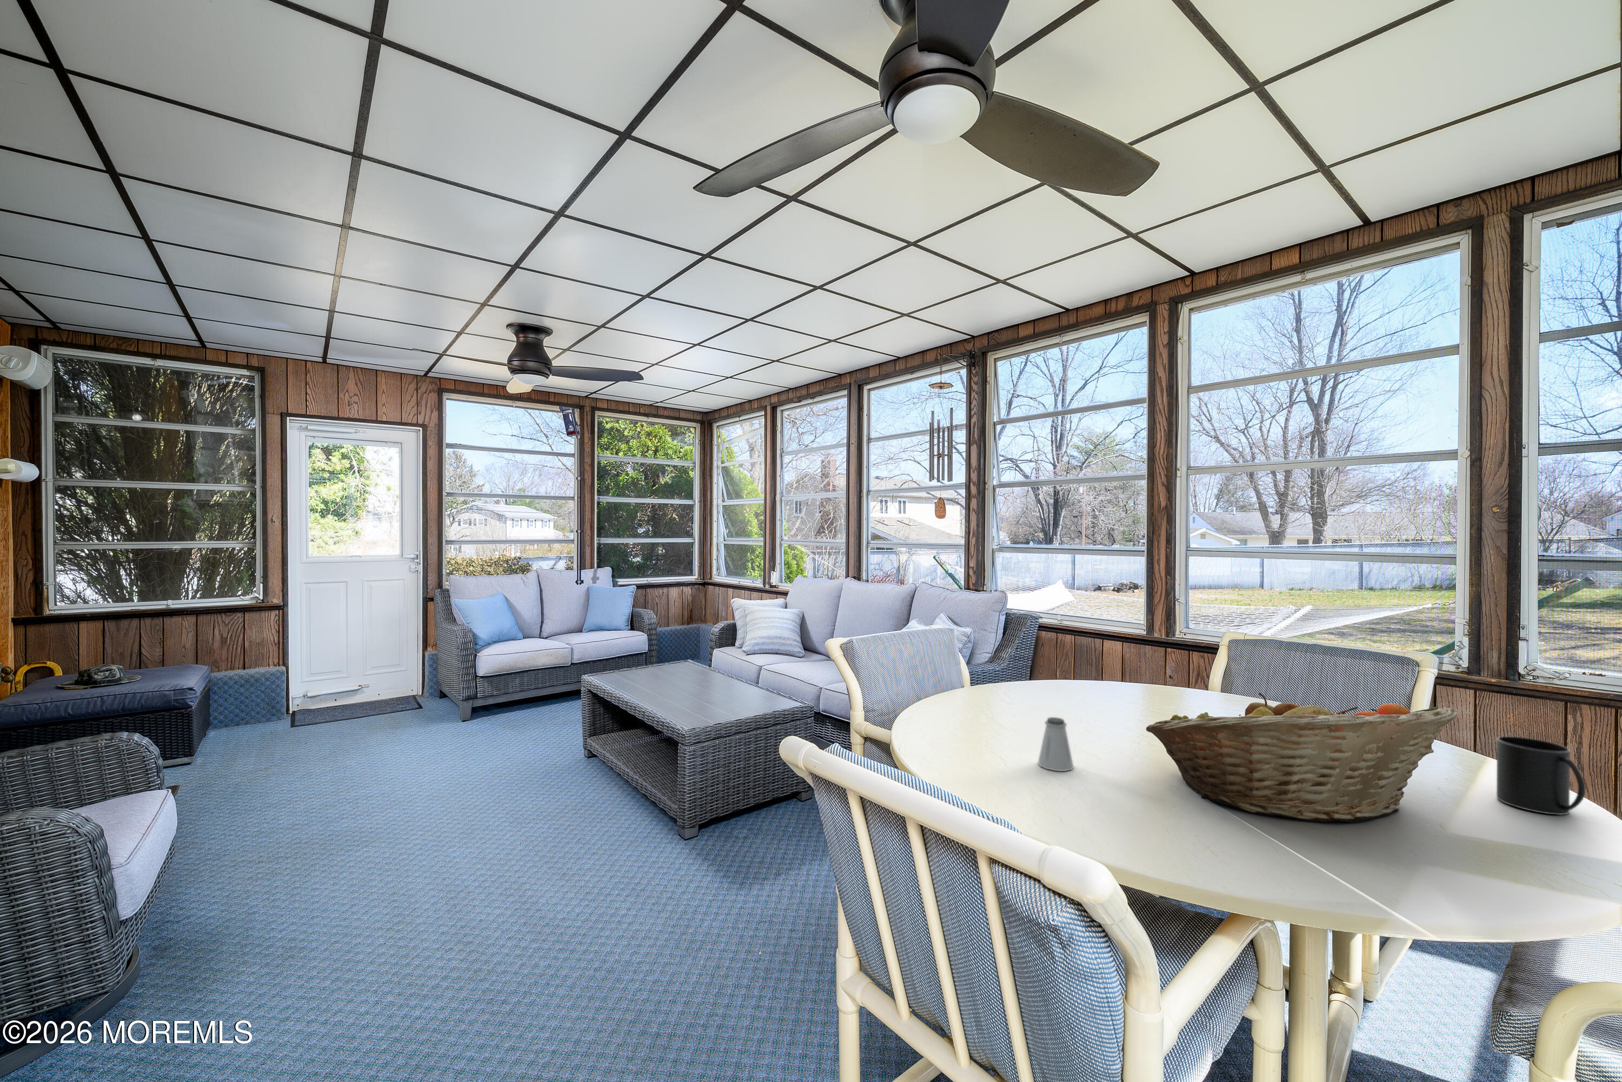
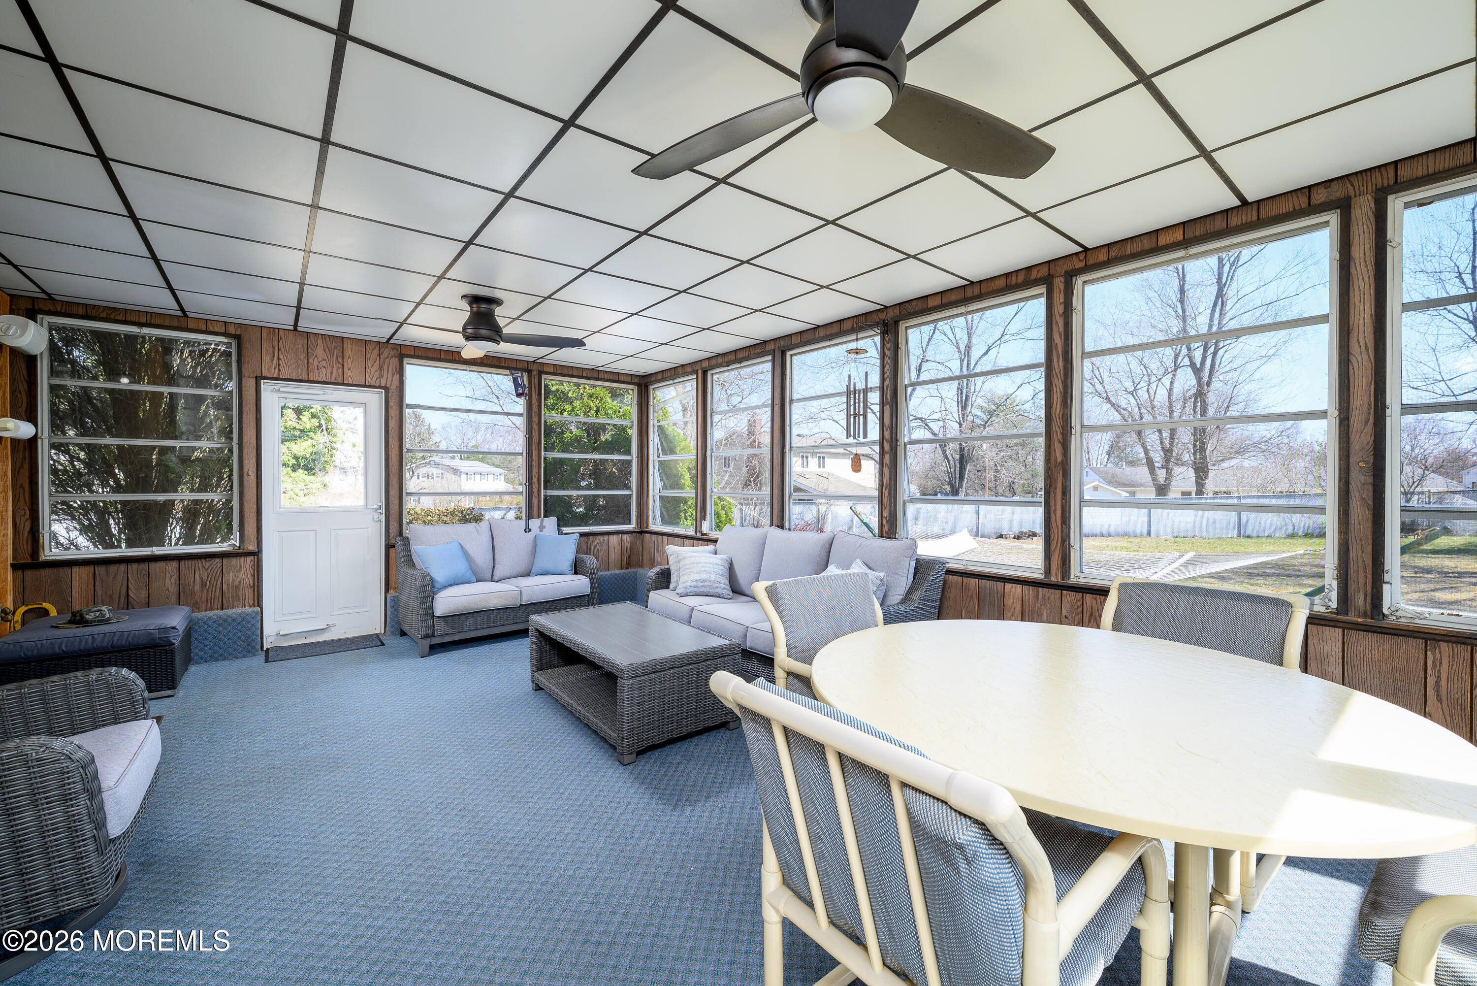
- fruit basket (1291, 741)
- saltshaker (1056, 741)
- mug (1542, 778)
